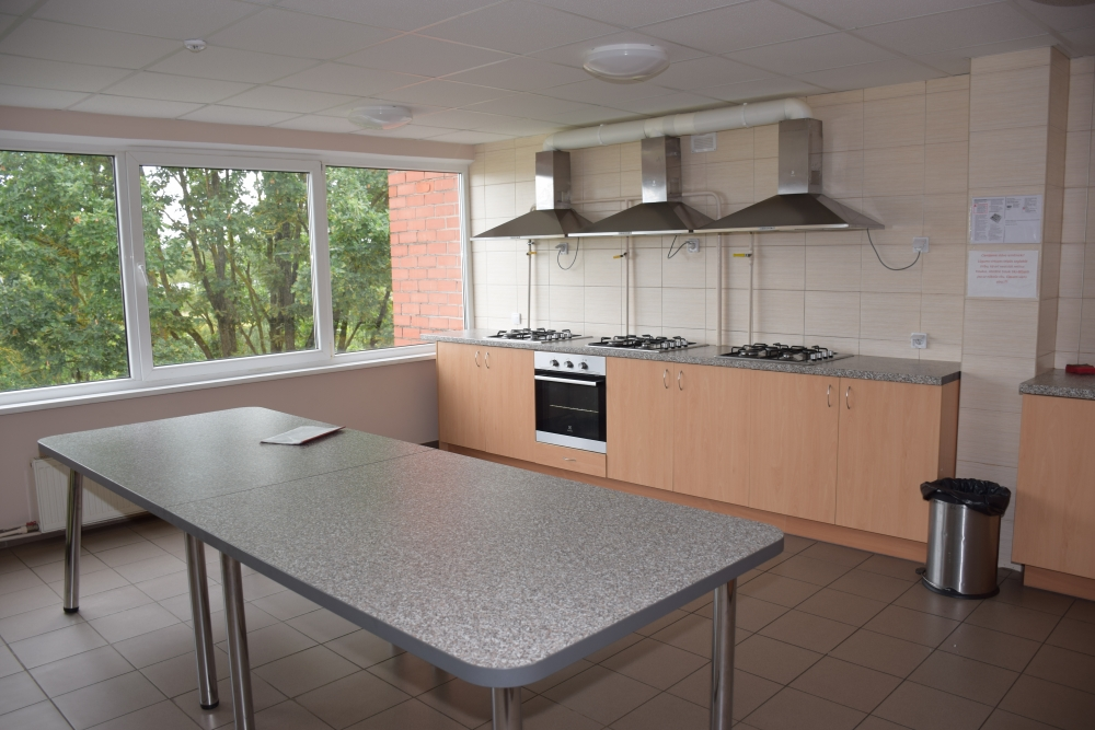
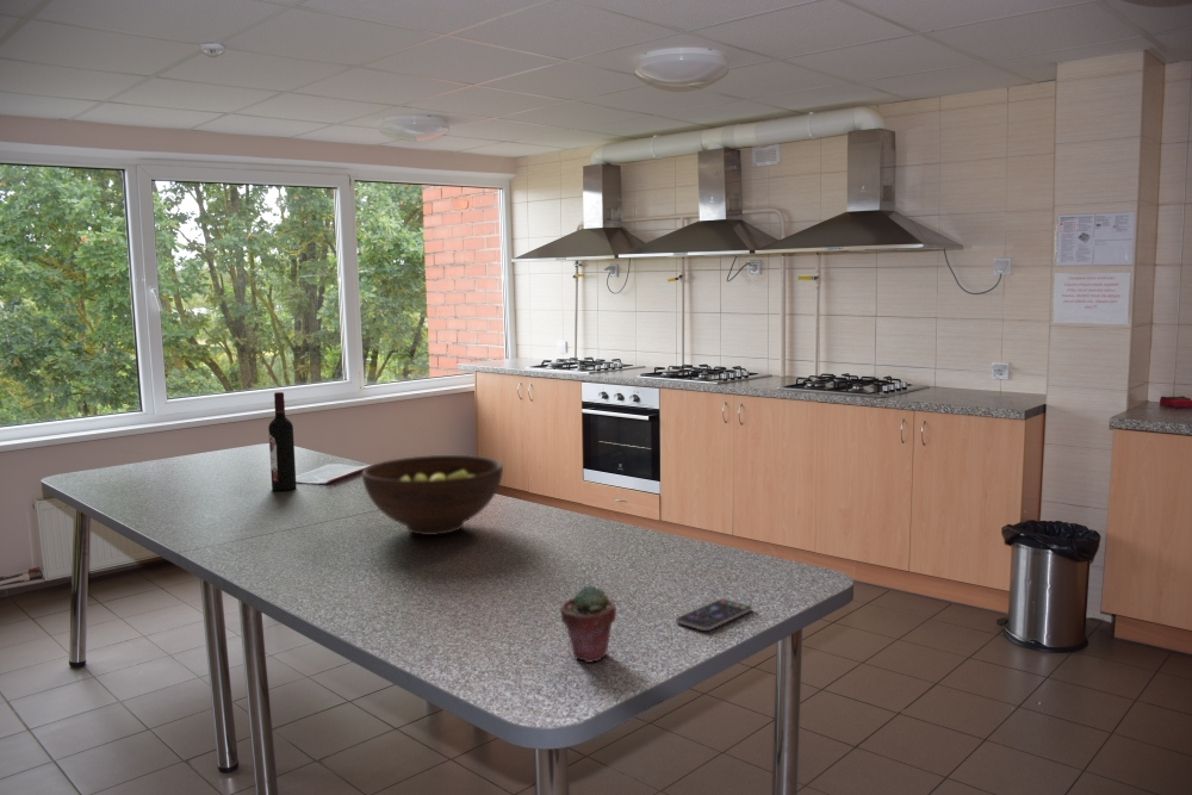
+ potted succulent (588, 619)
+ smartphone (714, 614)
+ wine bottle (281, 440)
+ fruit bowl (434, 498)
